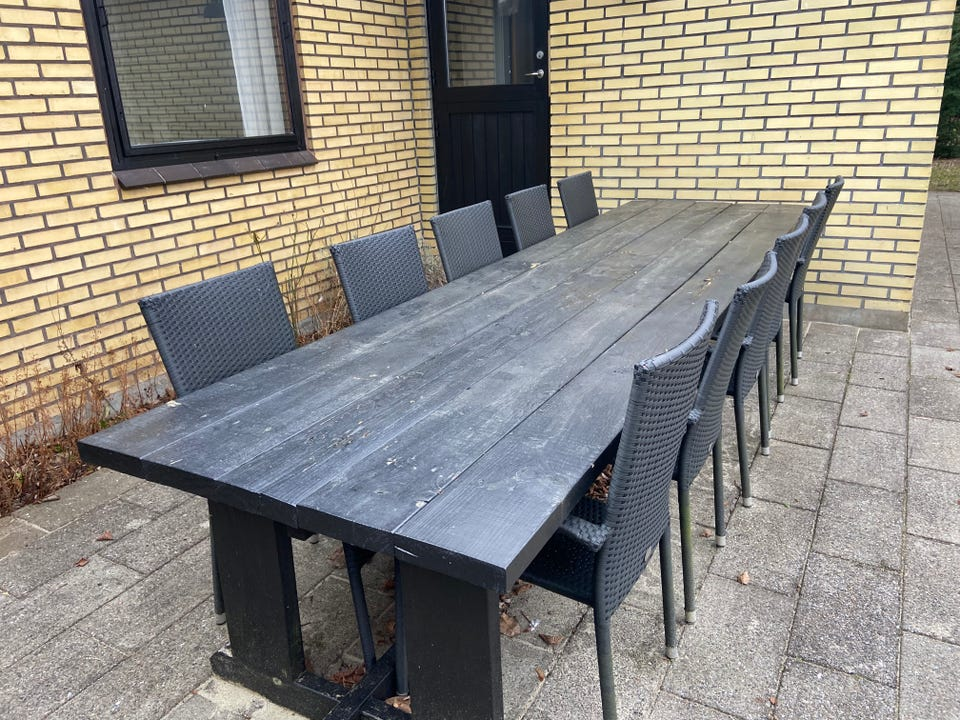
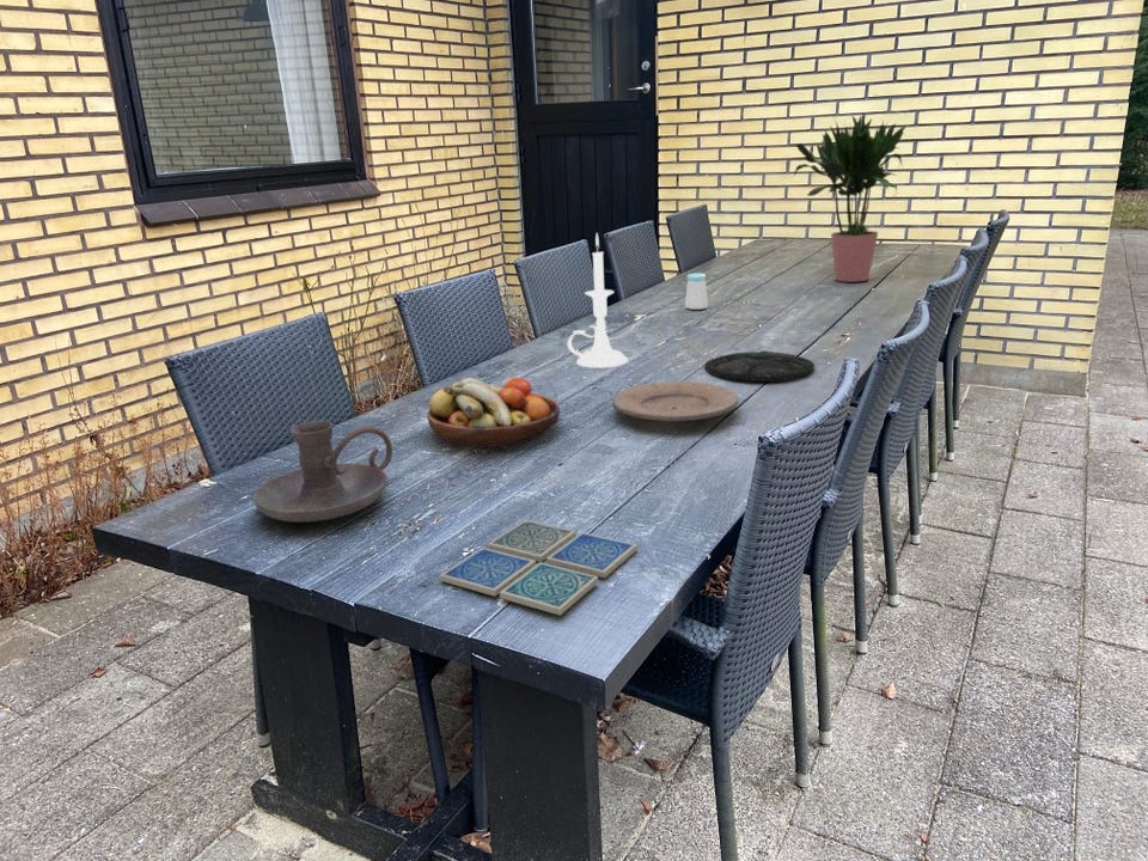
+ plate (758, 360)
+ candle holder (594, 298)
+ salt shaker (696, 291)
+ potted plant (847, 199)
+ drink coaster (541, 562)
+ candle holder (330, 463)
+ fruit bowl (493, 404)
+ plate (674, 404)
